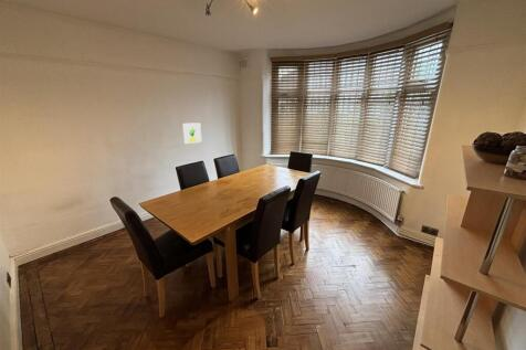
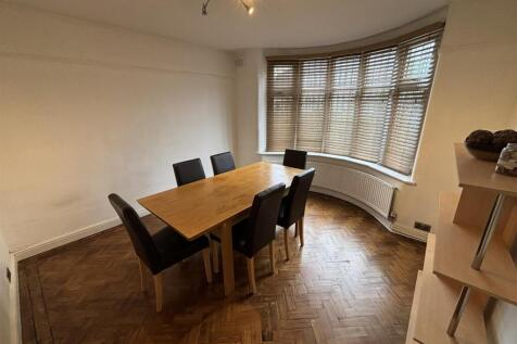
- wall art (192, 132)
